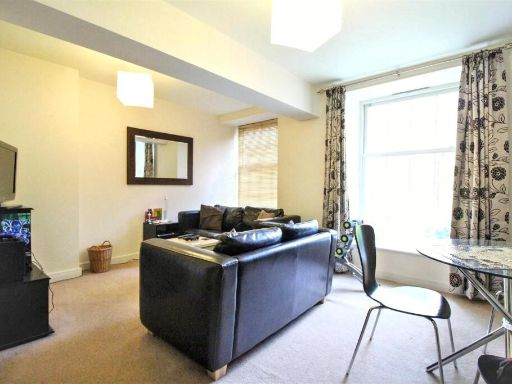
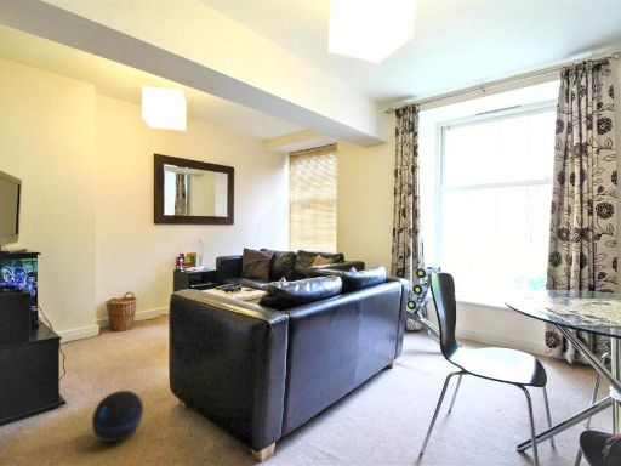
+ ball (118, 415)
